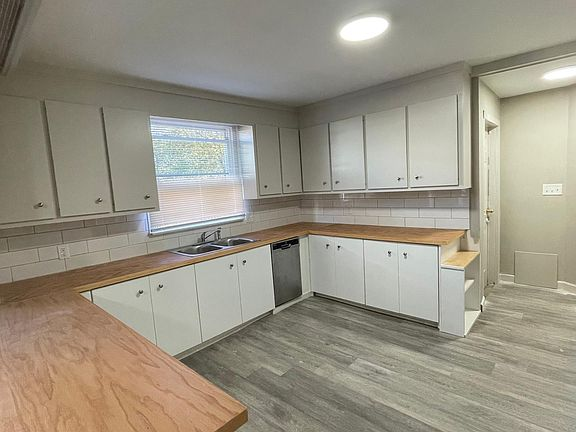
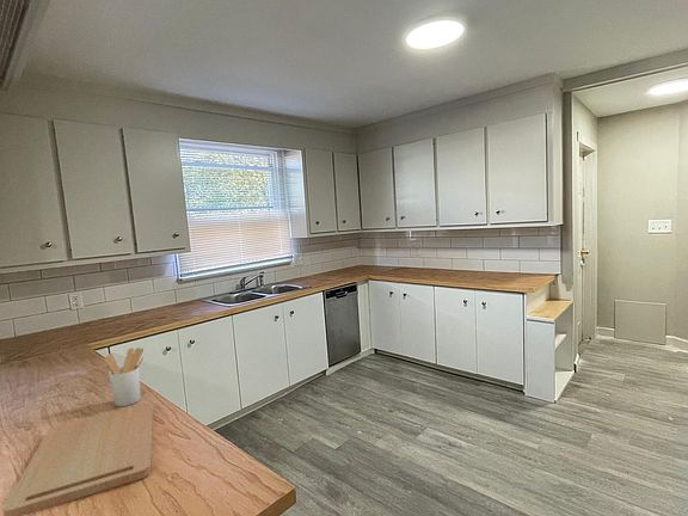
+ utensil holder (129, 374)
+ cutting board (94, 448)
